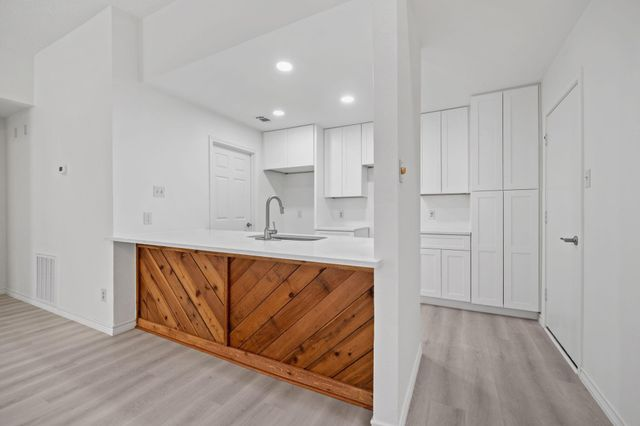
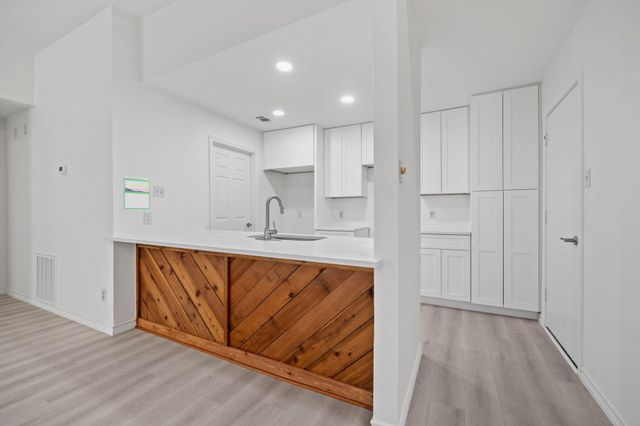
+ calendar (137, 193)
